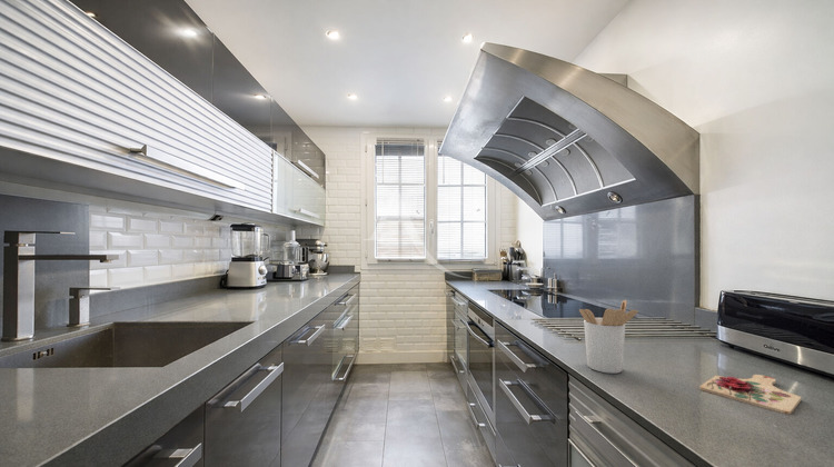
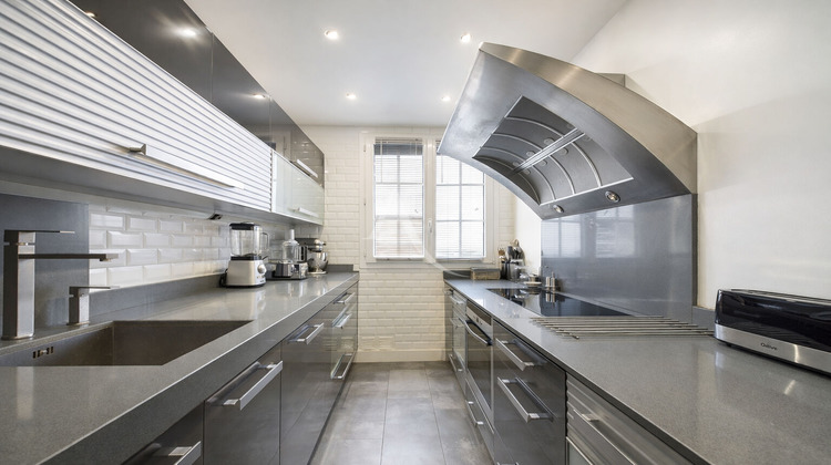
- utensil holder (609, 336)
- cutting board (754, 384)
